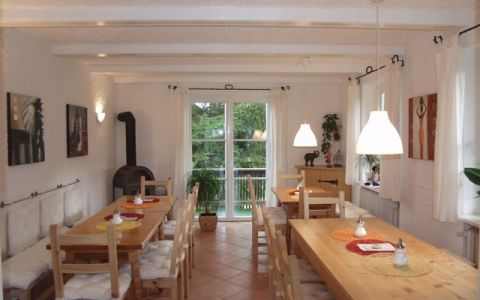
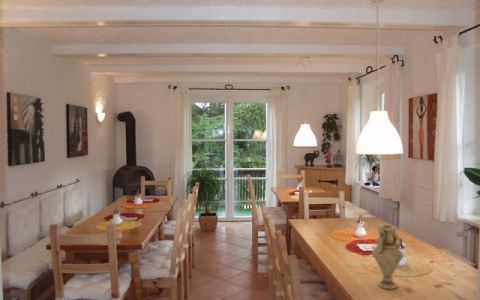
+ vase (387, 256)
